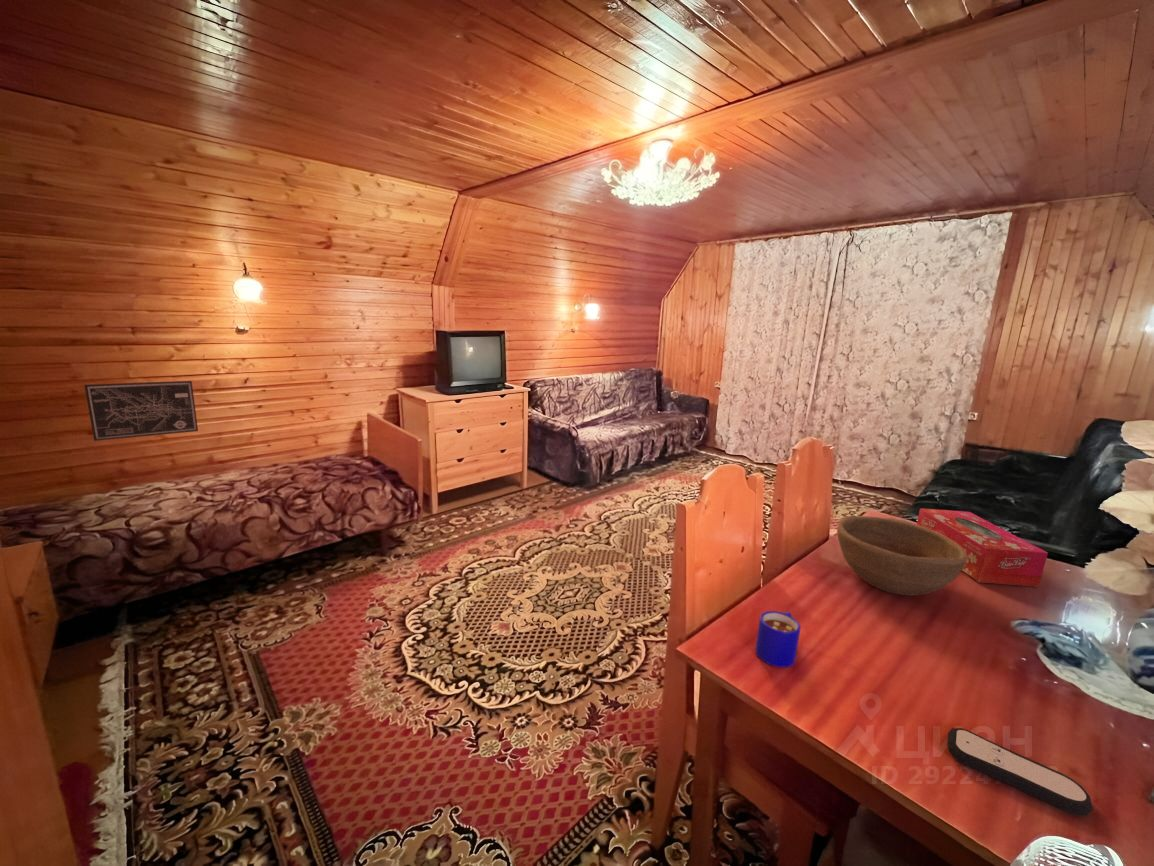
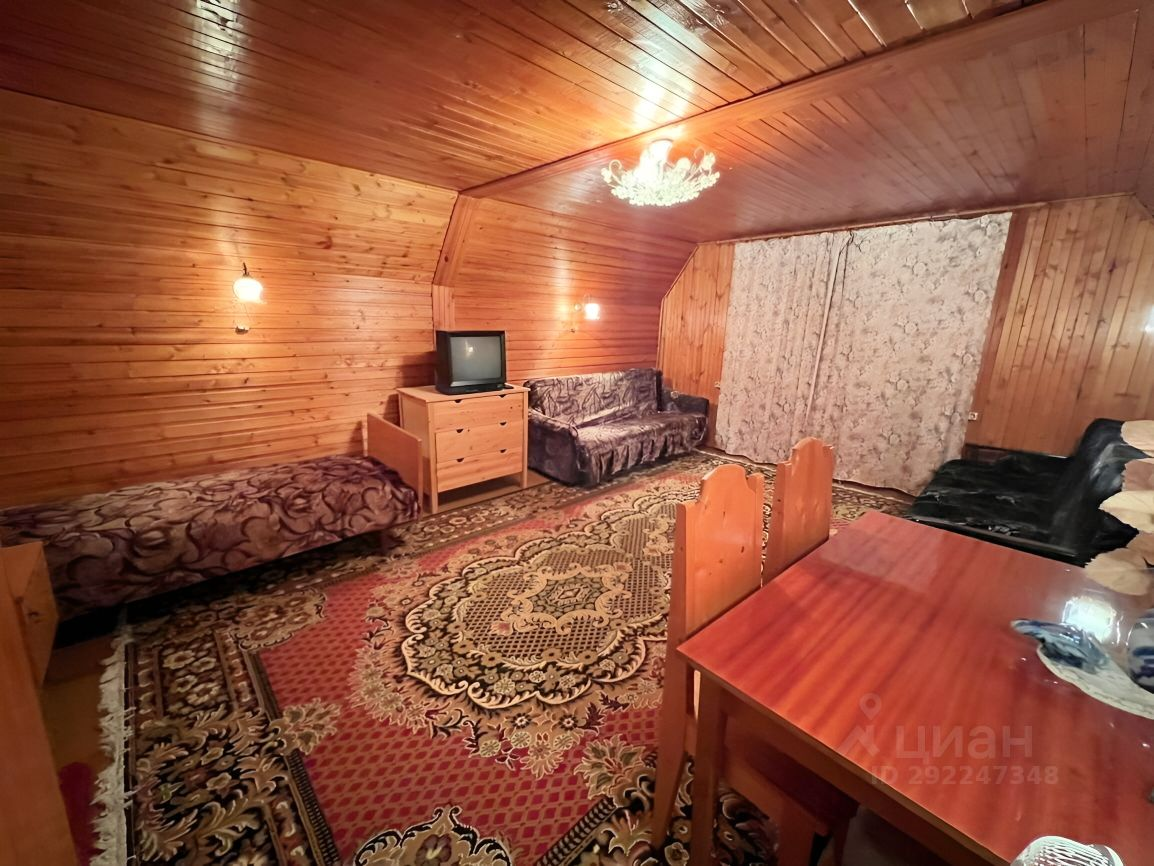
- tissue box (973, 543)
- remote control (1014, 768)
- mug (780, 633)
- bowl (894, 558)
- wall art (145, 409)
